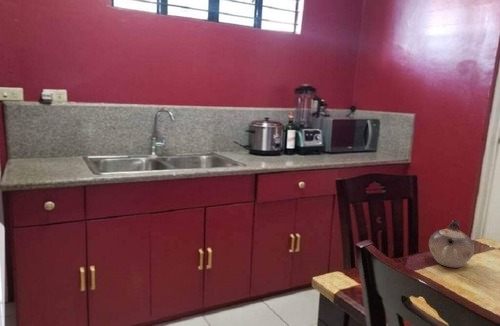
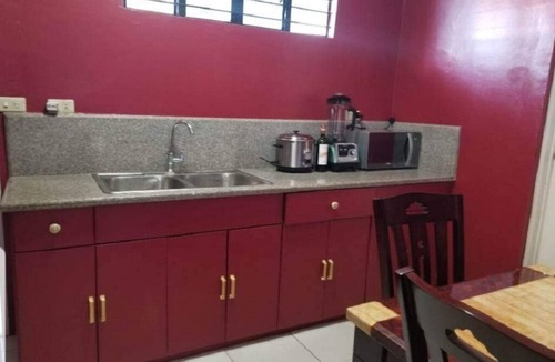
- teapot (451, 243)
